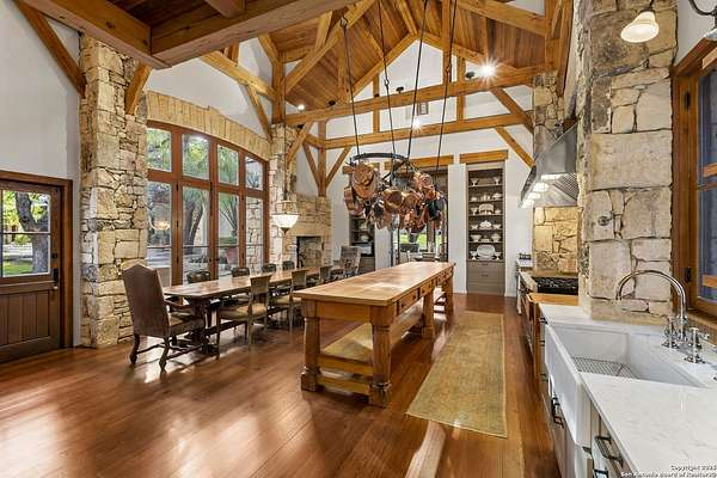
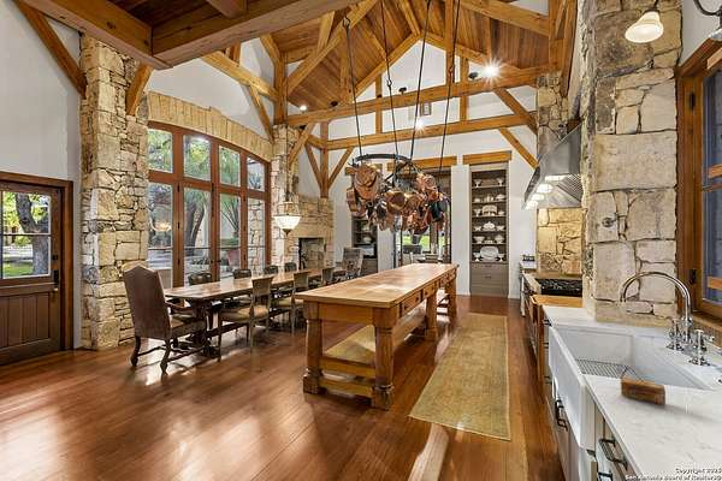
+ soap bar (641, 390)
